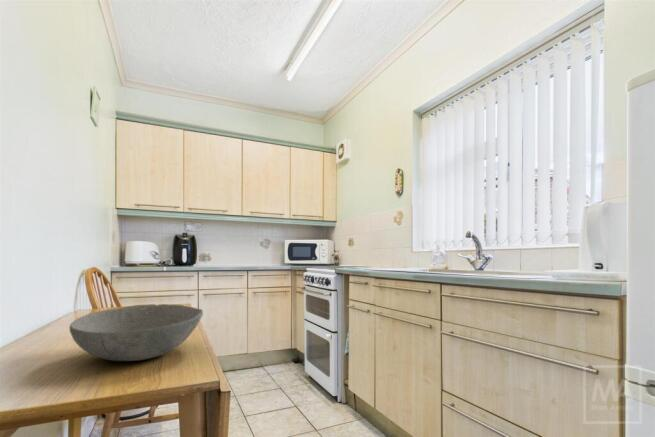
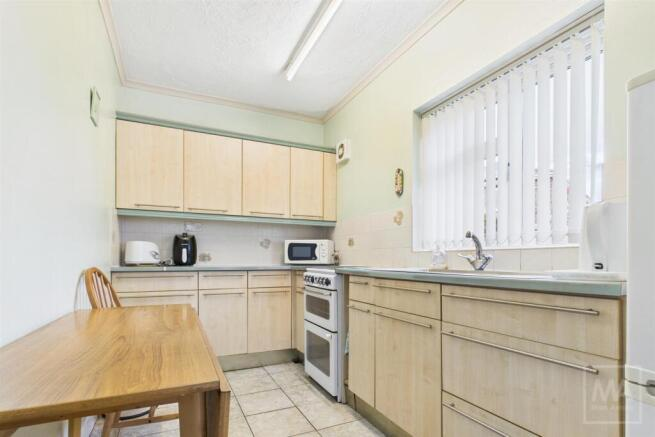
- bowl (141, 333)
